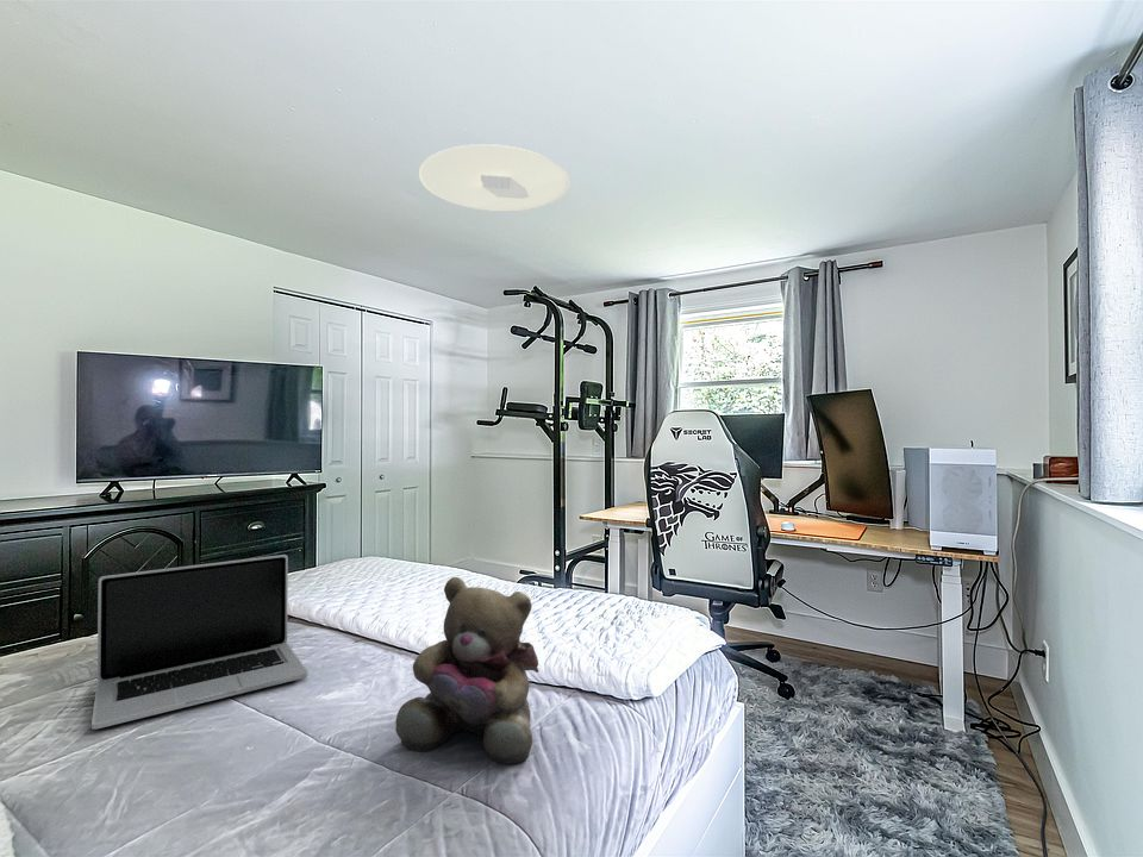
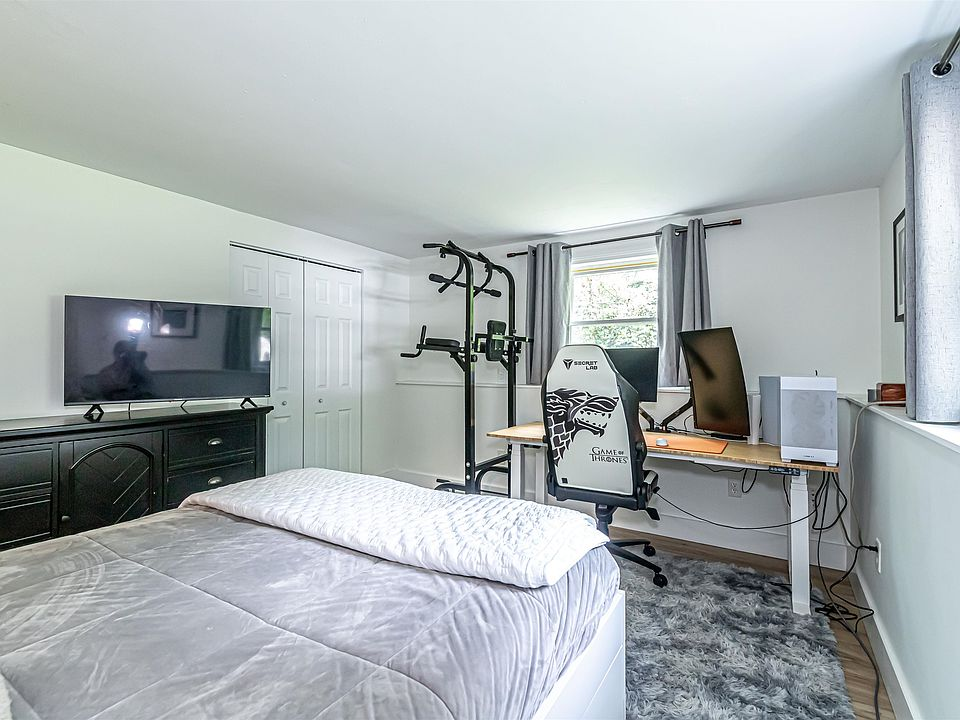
- ceiling light (495, 175)
- teddy bear (471, 657)
- laptop (205, 628)
